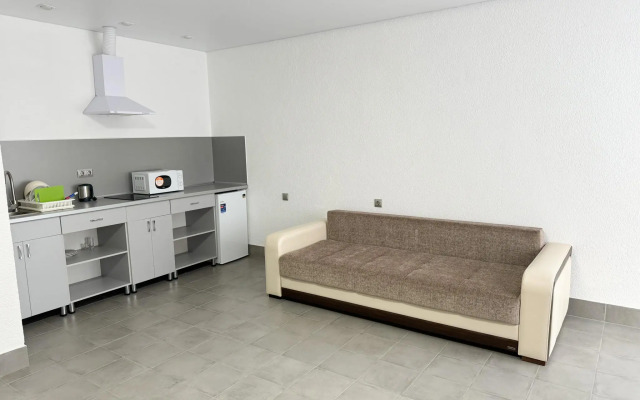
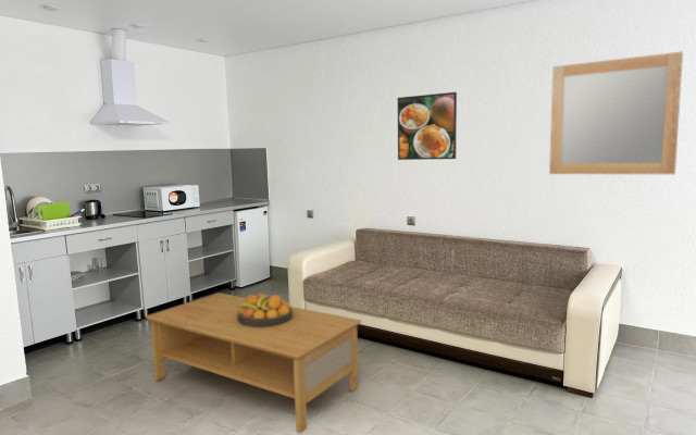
+ home mirror (610, 117)
+ fruit bowl (264, 306)
+ coffee table (252, 350)
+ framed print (425, 127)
